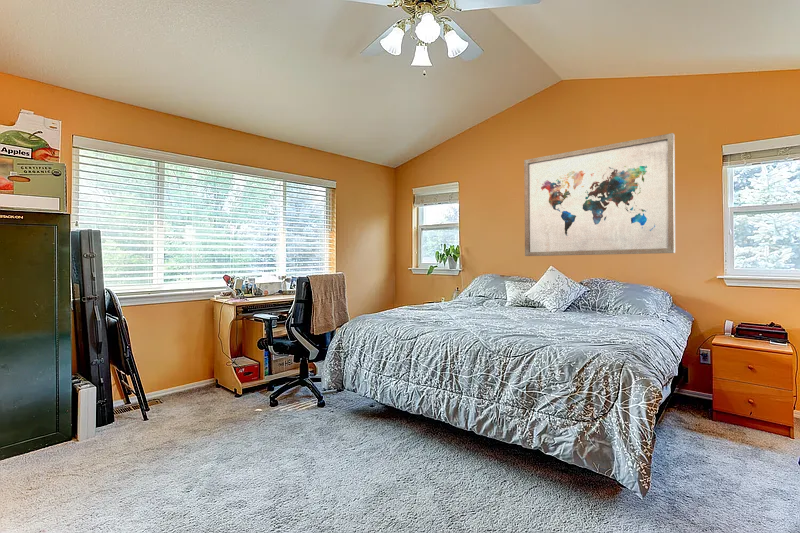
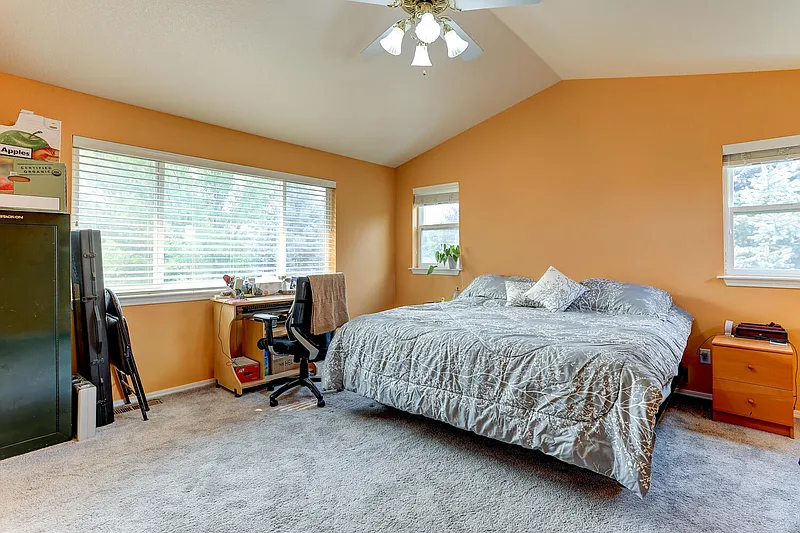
- wall art (591, 201)
